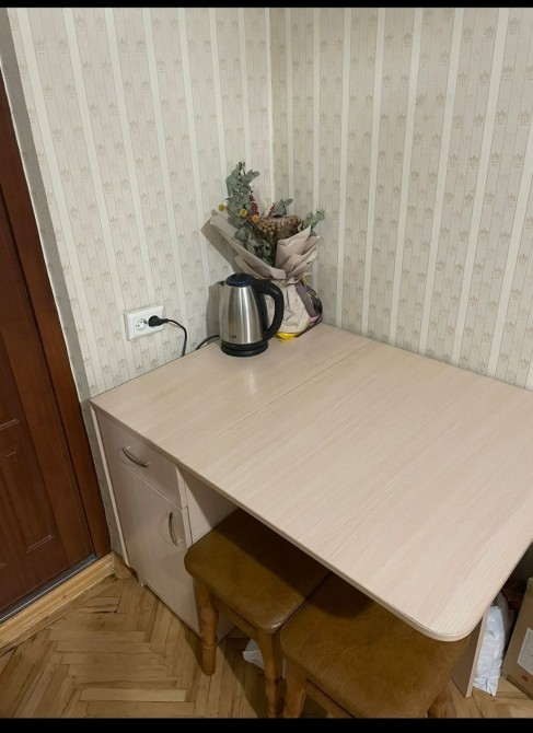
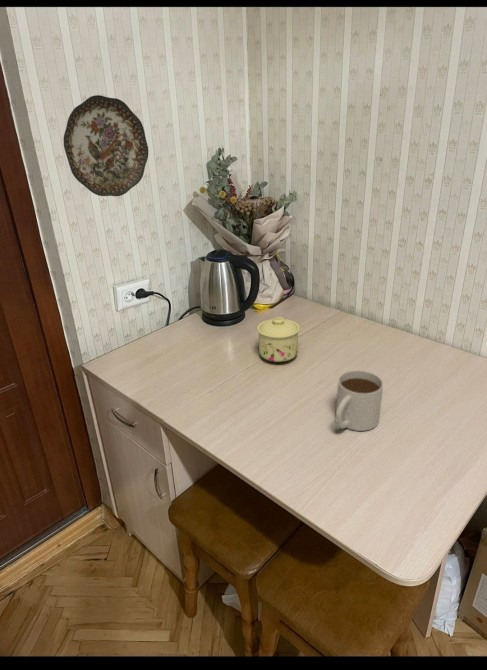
+ sugar bowl (278, 337)
+ mug (353, 404)
+ decorative plate (106, 148)
